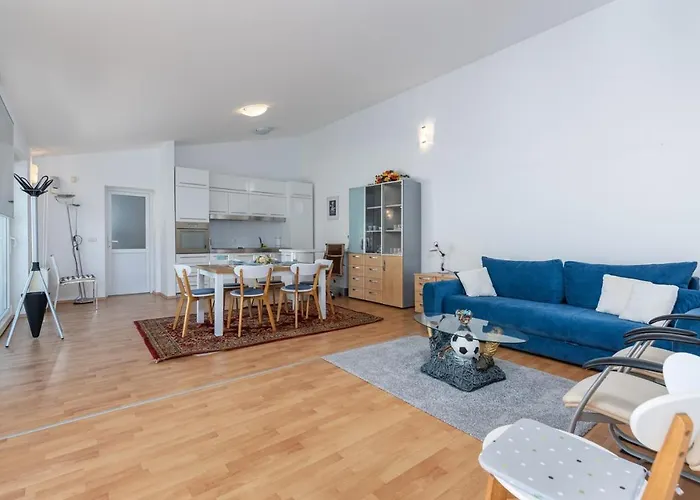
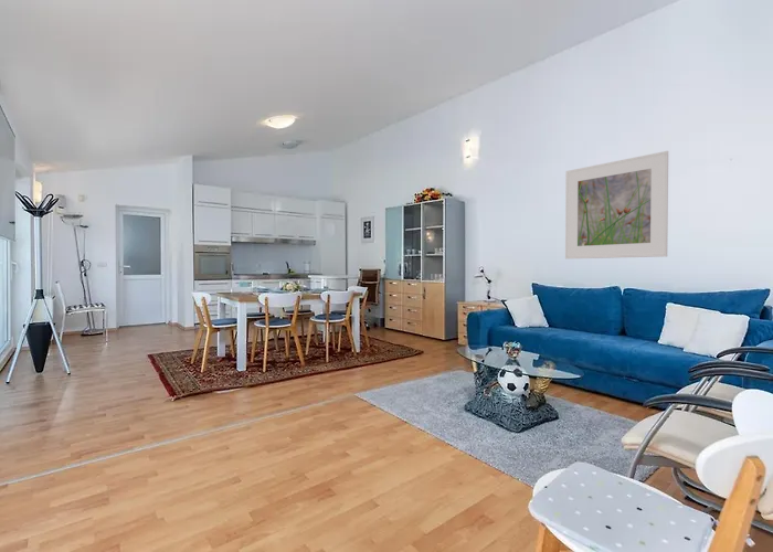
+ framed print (612, 210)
